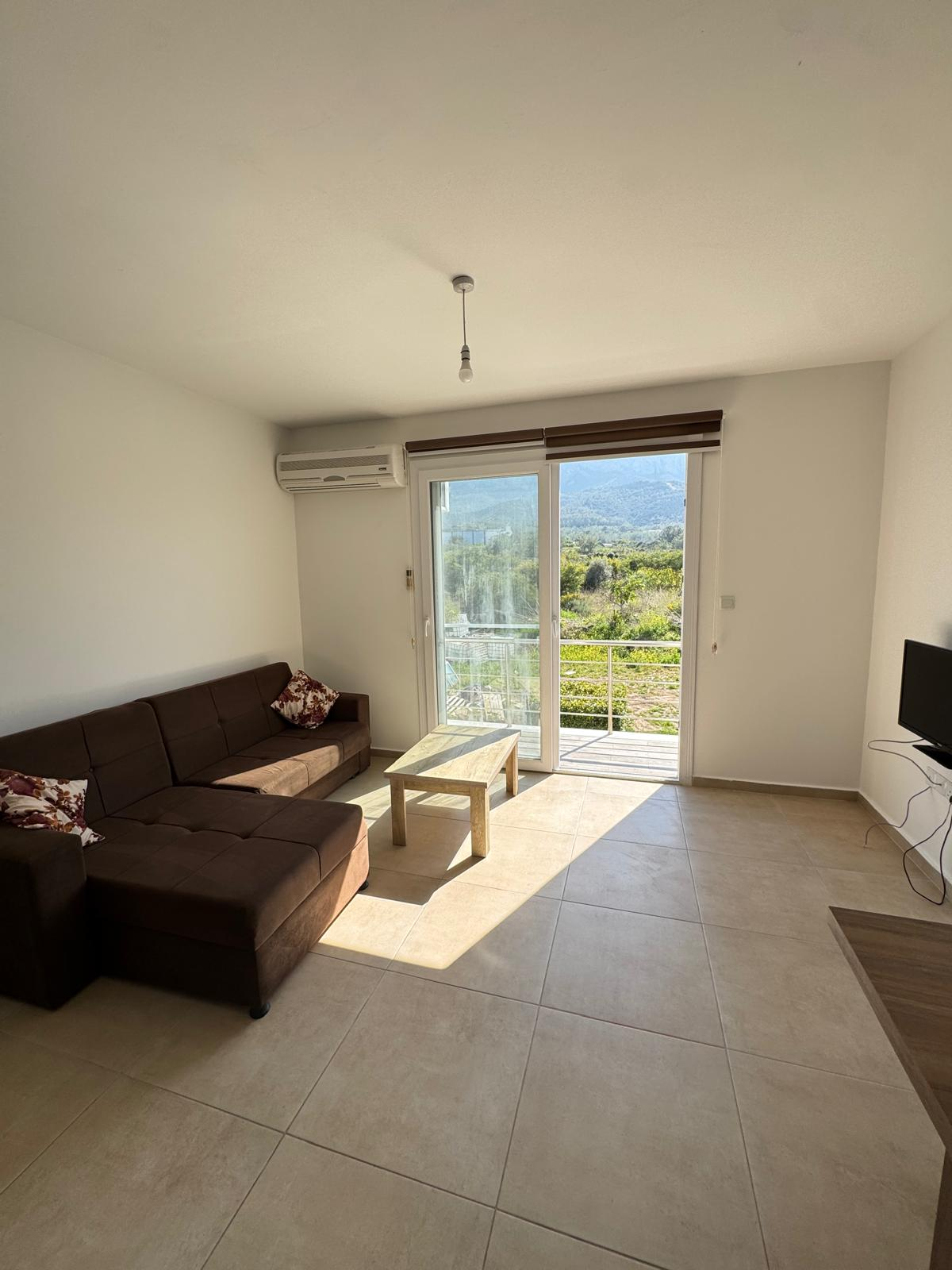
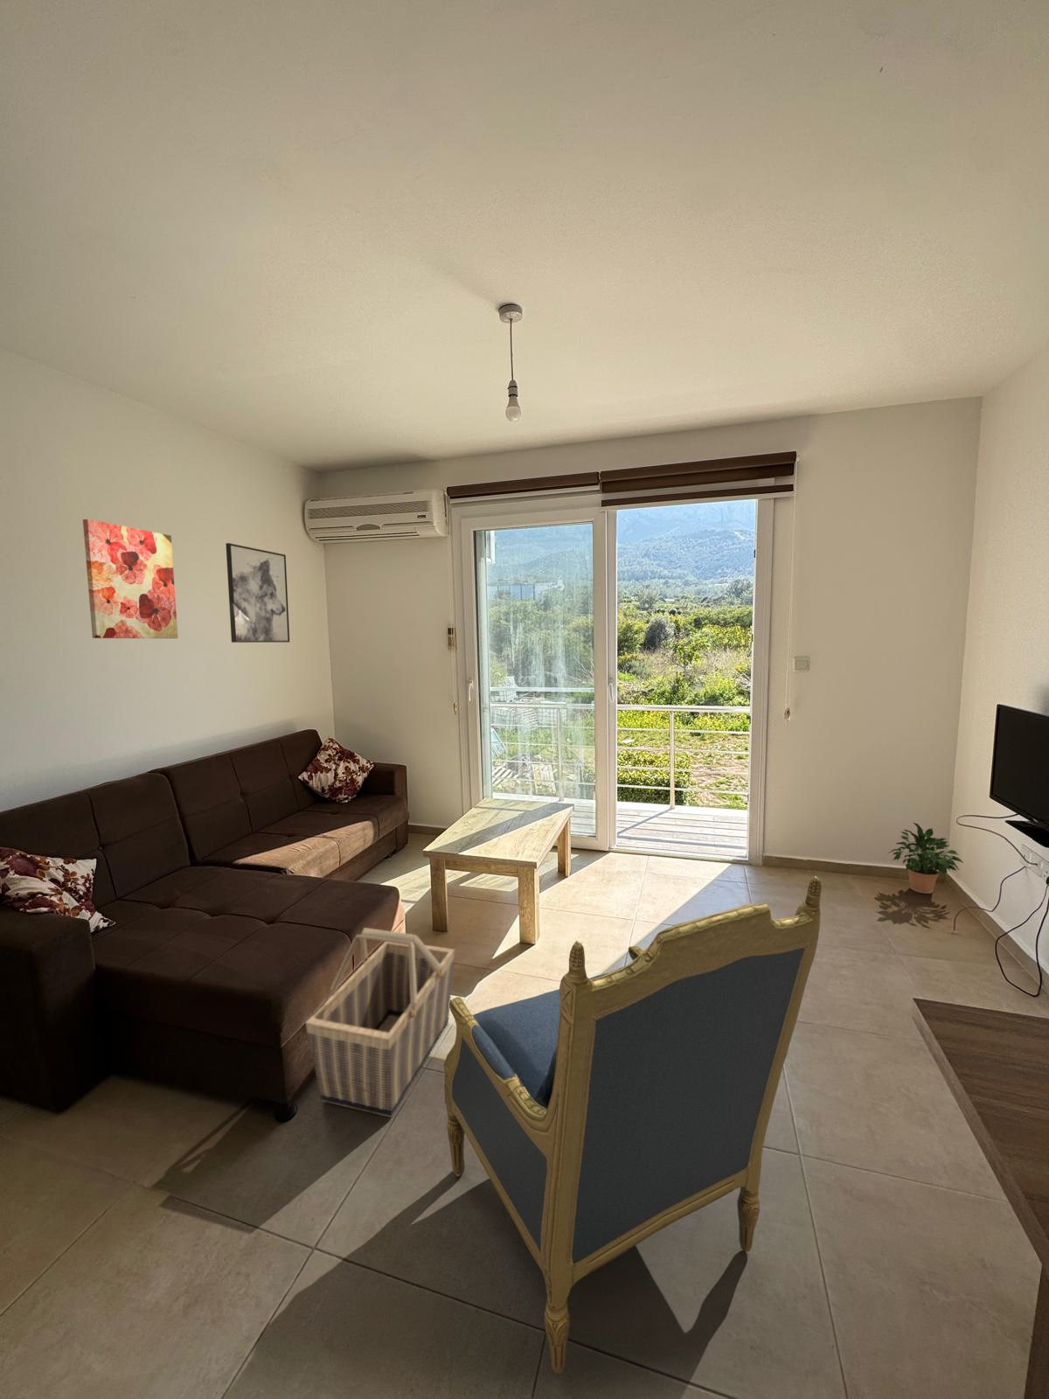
+ potted plant (924, 860)
+ wall art (260, 596)
+ basket (388, 997)
+ wall art (133, 583)
+ armchair (608, 1041)
